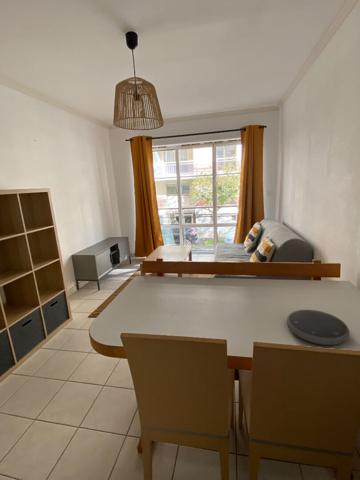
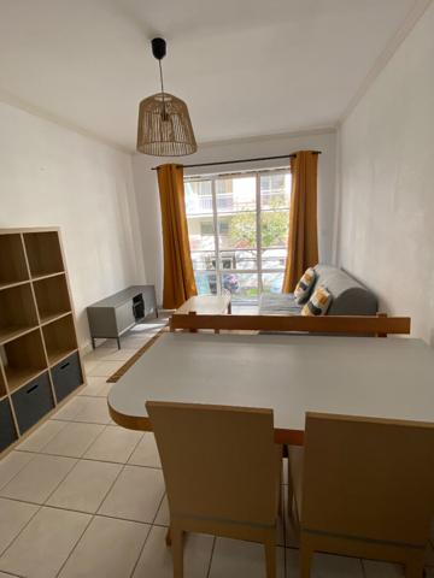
- speaker (318, 325)
